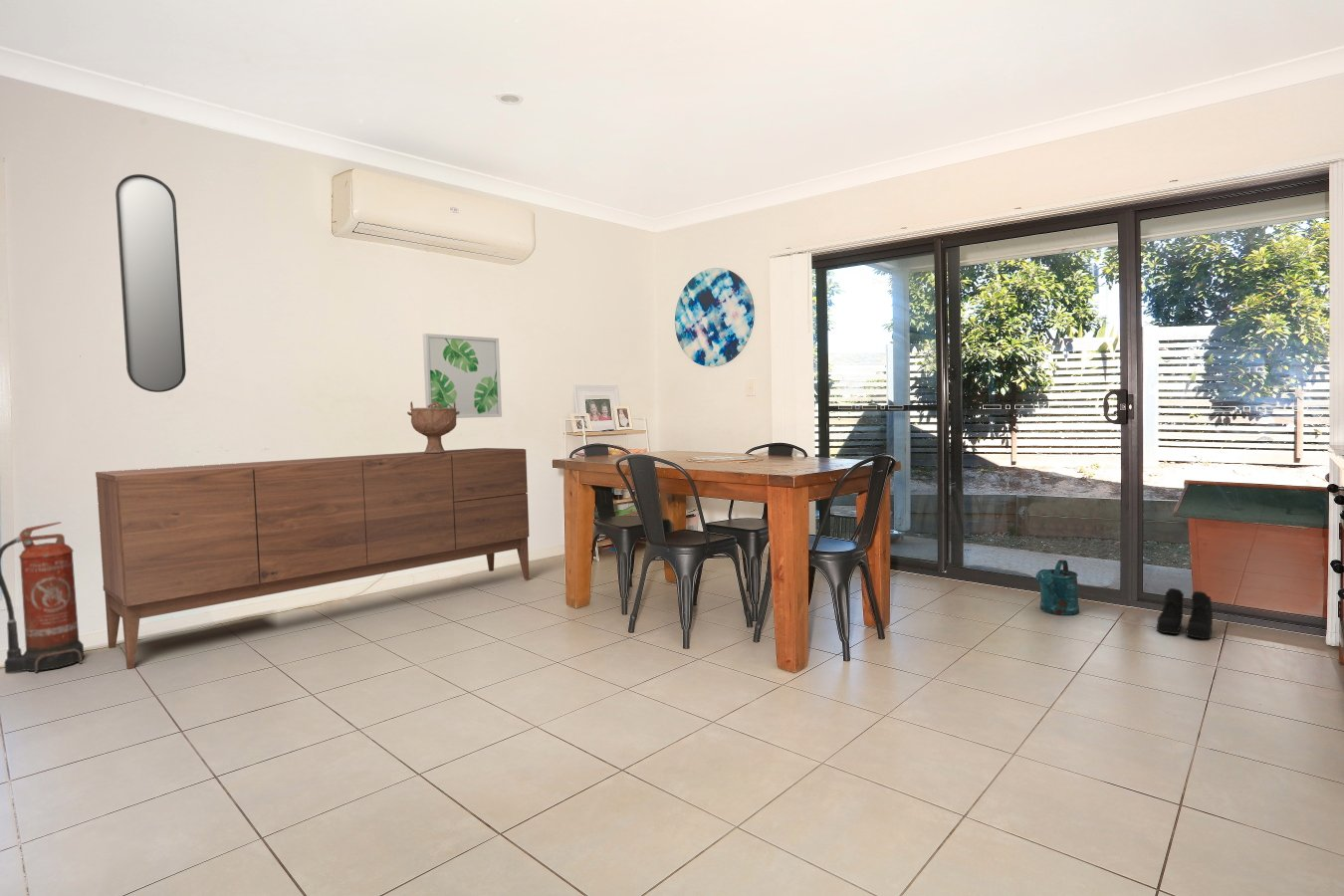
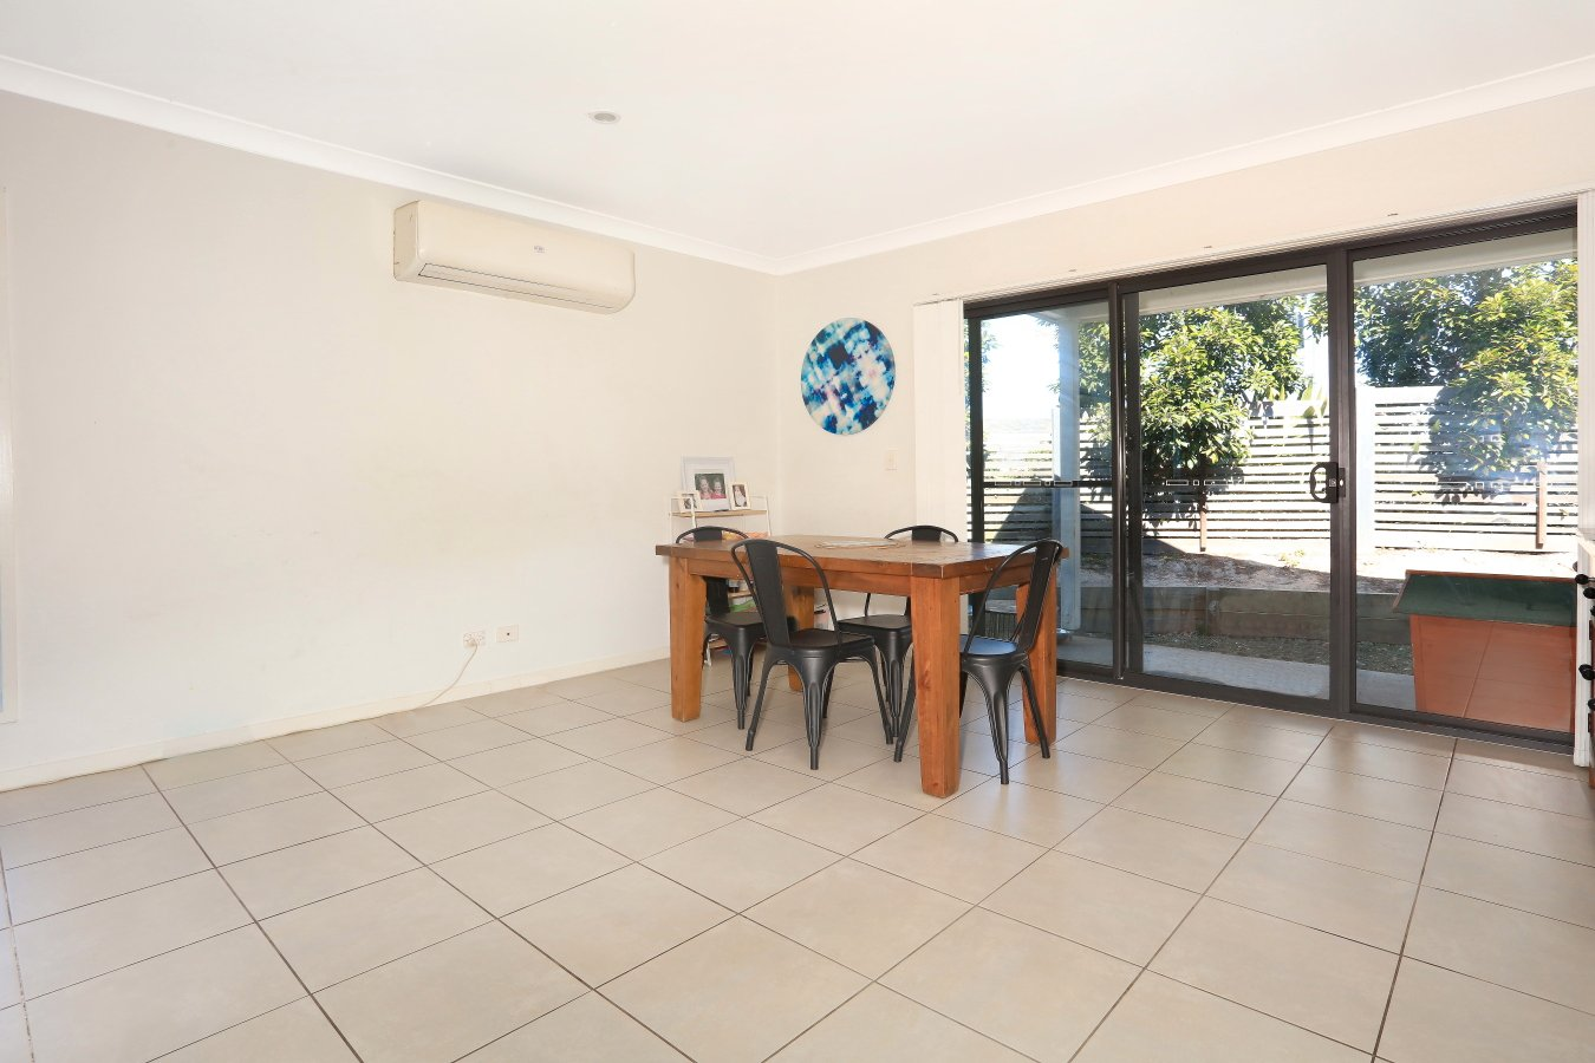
- boots (1182, 611)
- home mirror (151, 284)
- wall art (463, 376)
- sideboard (347, 534)
- watering can (1055, 588)
- fire extinguisher (40, 595)
- decorative bowl (434, 426)
